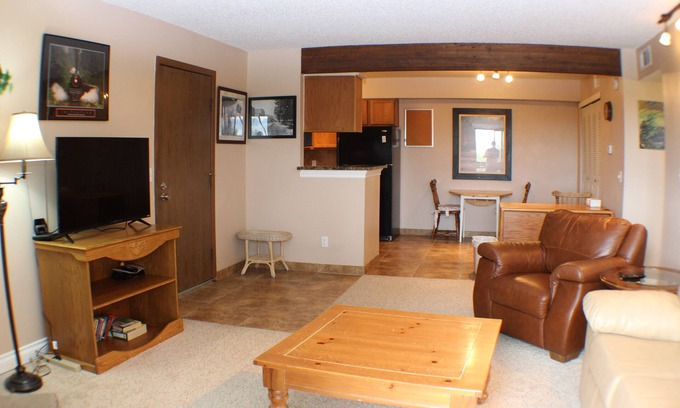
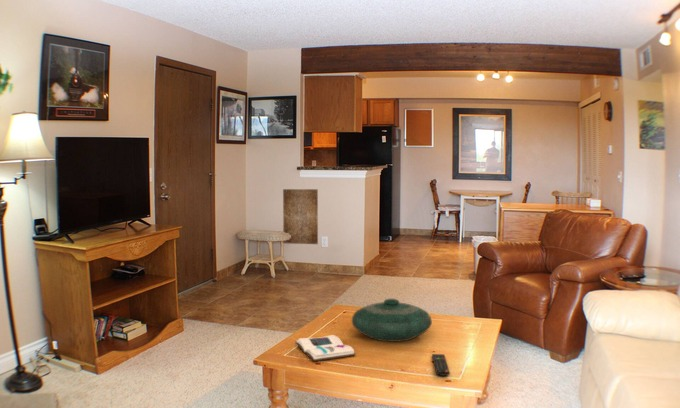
+ wall art (300, 216)
+ book (324, 346)
+ remote control (440, 364)
+ decorative bowl (391, 317)
